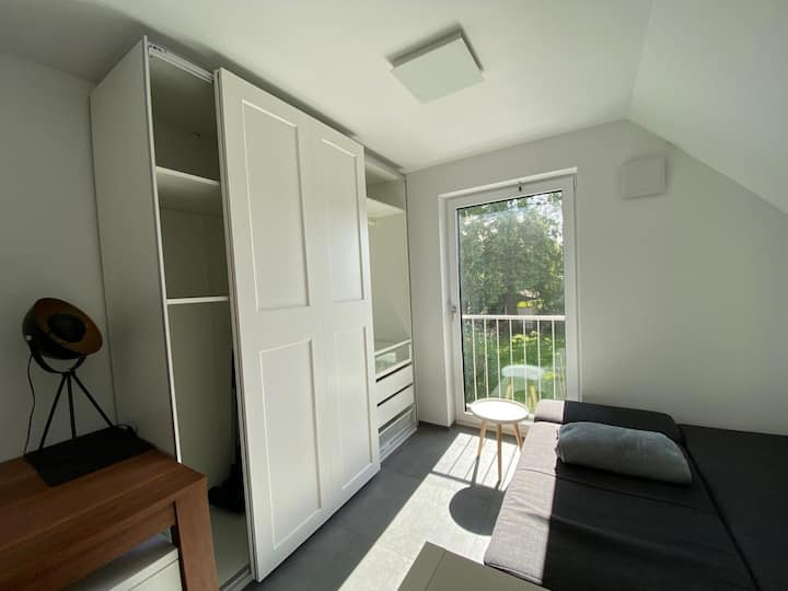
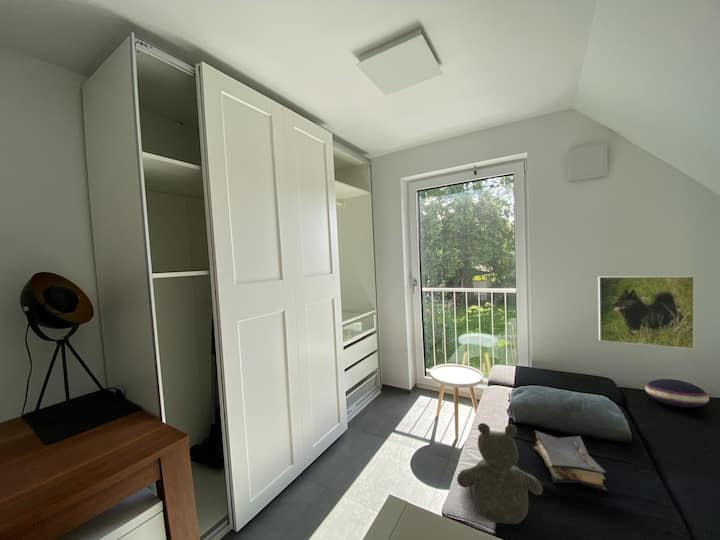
+ teddy bear (494, 460)
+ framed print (643, 310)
+ cushion (675, 392)
+ book (565, 457)
